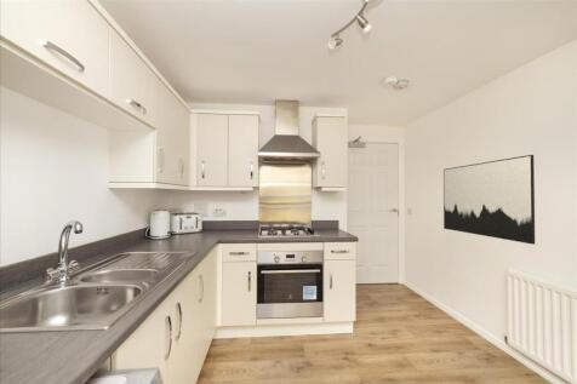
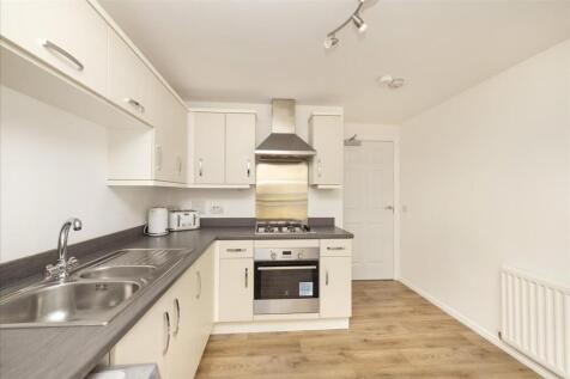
- wall art (479, 199)
